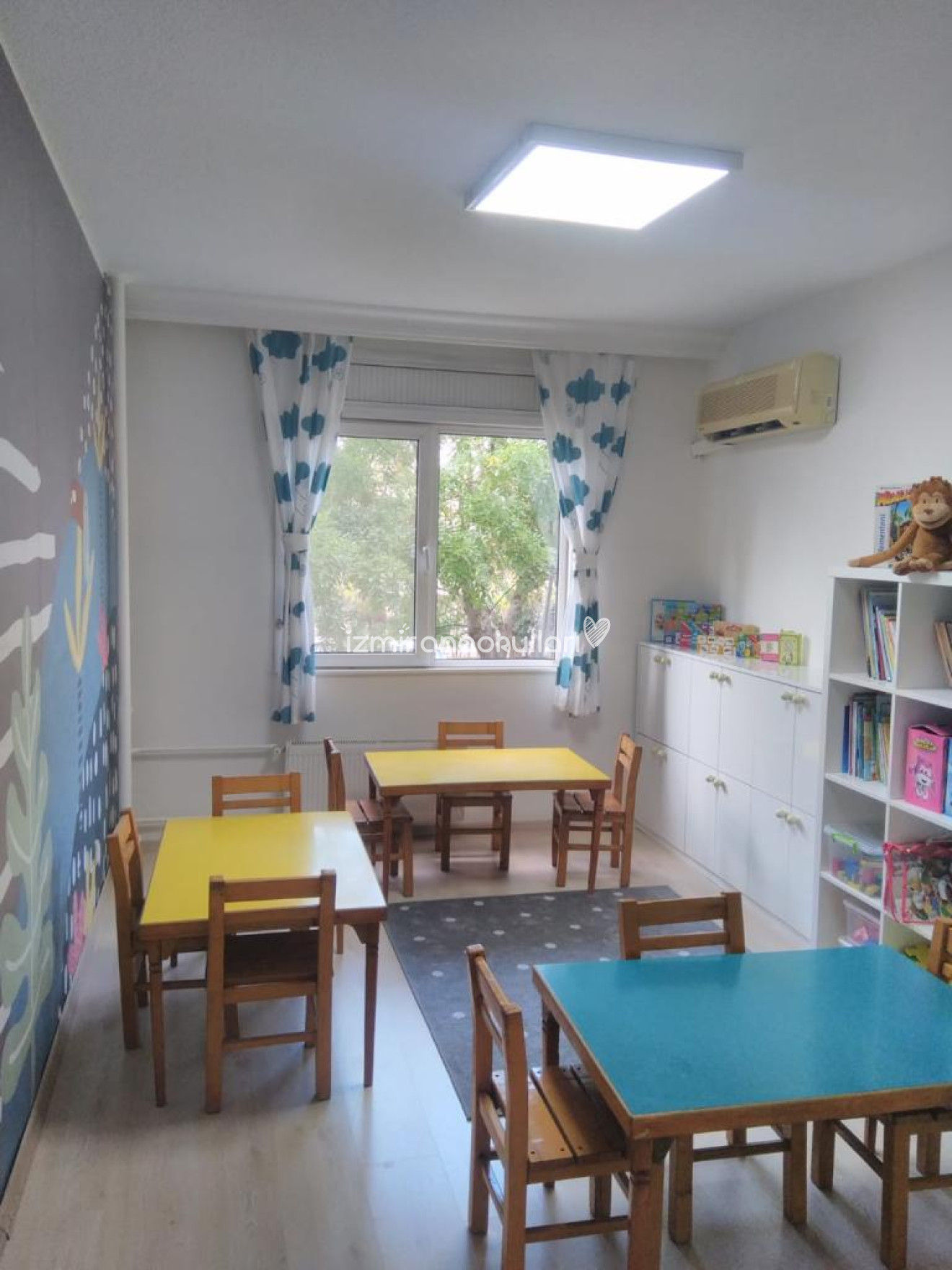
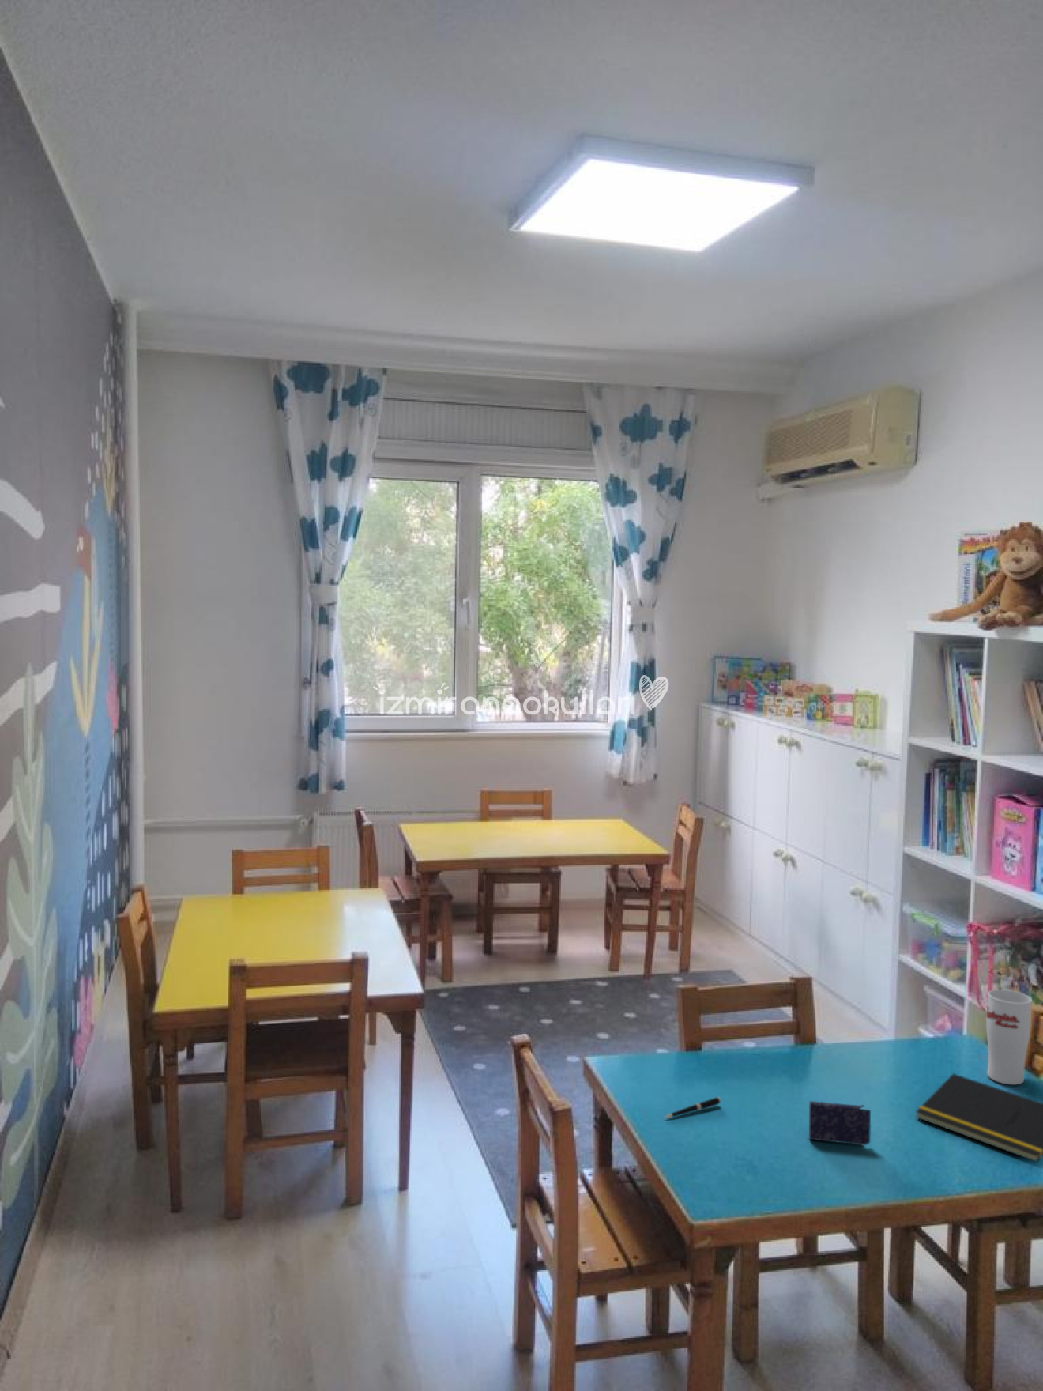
+ notepad (993, 1114)
+ cup (1008, 1037)
+ crayon box (839, 1122)
+ pen (691, 1107)
